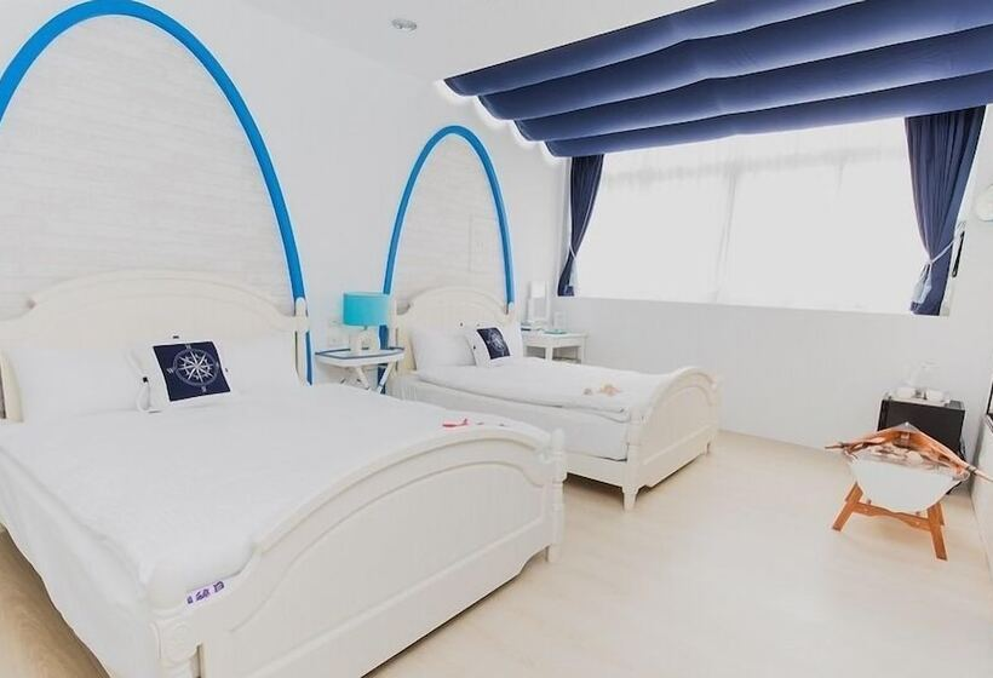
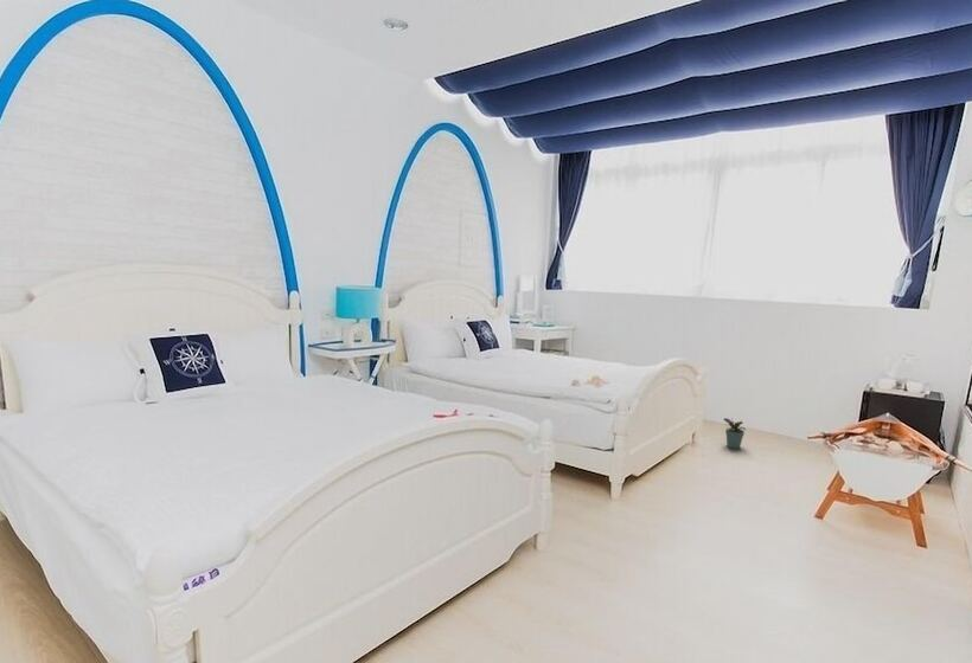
+ potted plant (731, 430)
